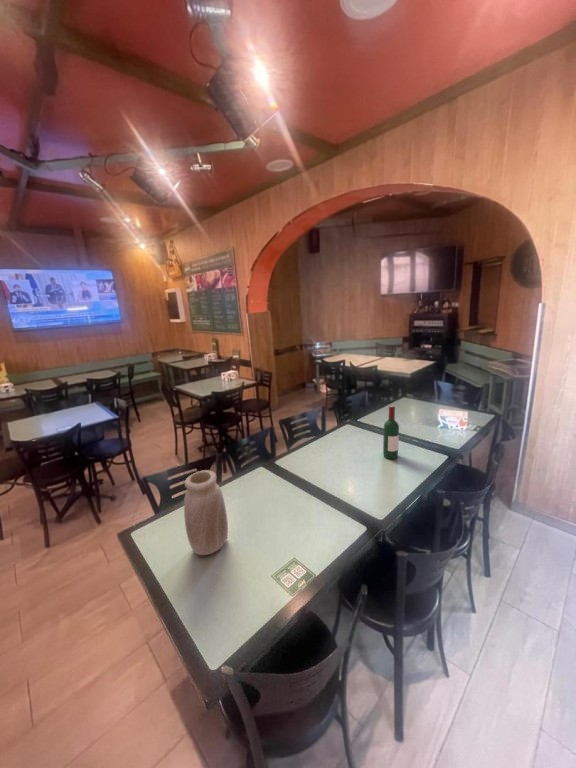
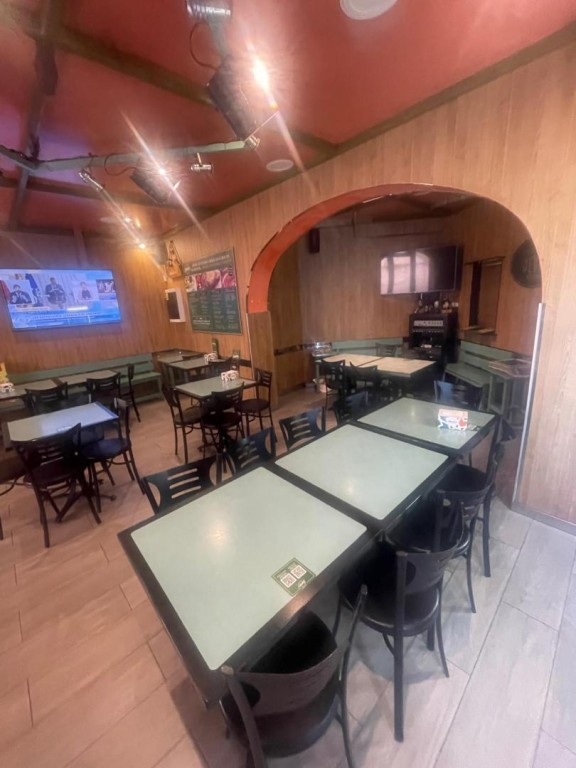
- wine bottle (391, 431)
- vase (205, 512)
